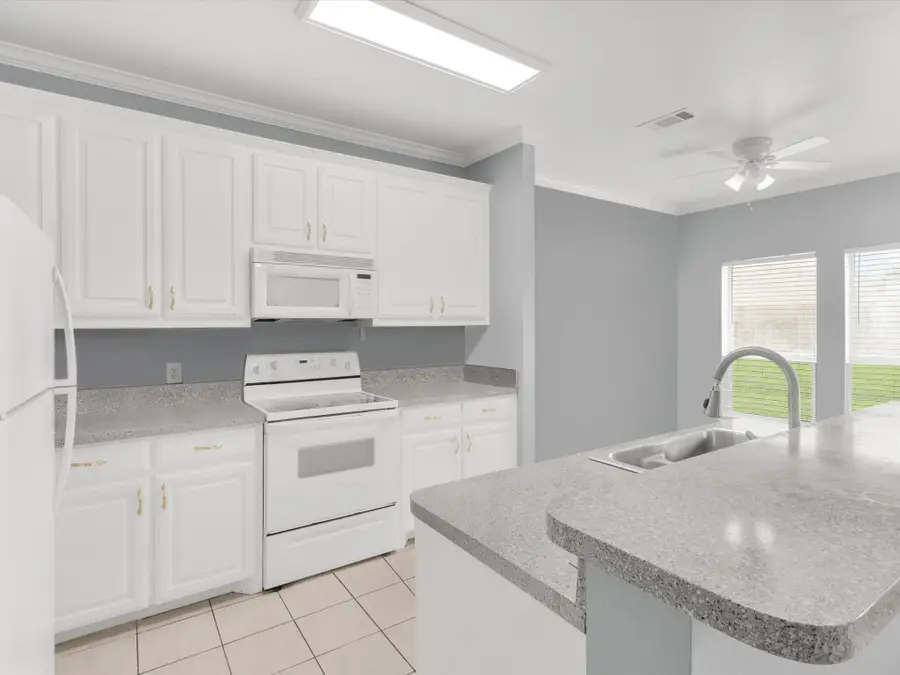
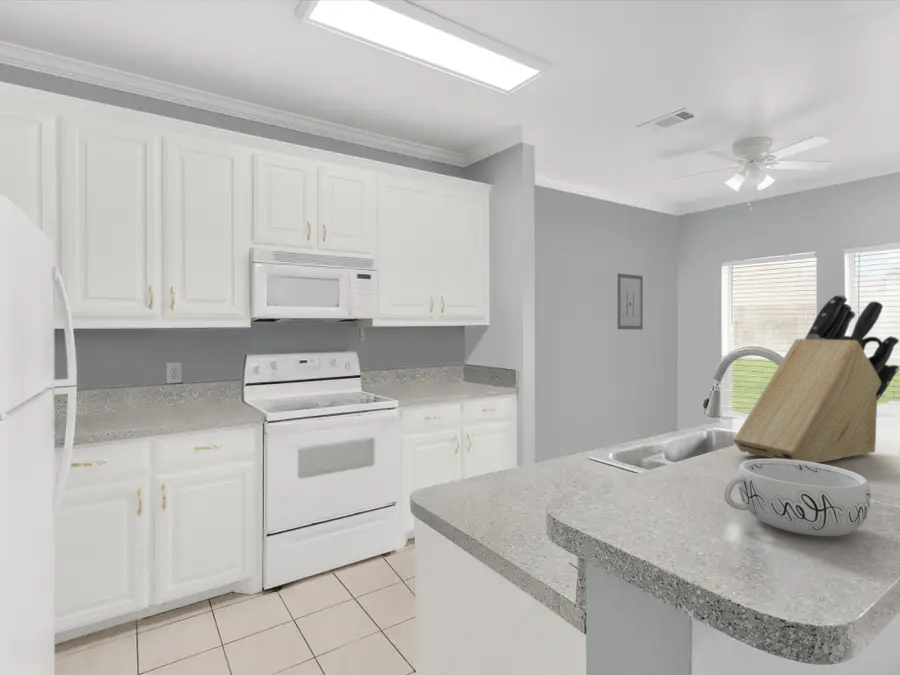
+ knife block (820, 372)
+ decorative bowl (790, 498)
+ wall art (630, 302)
